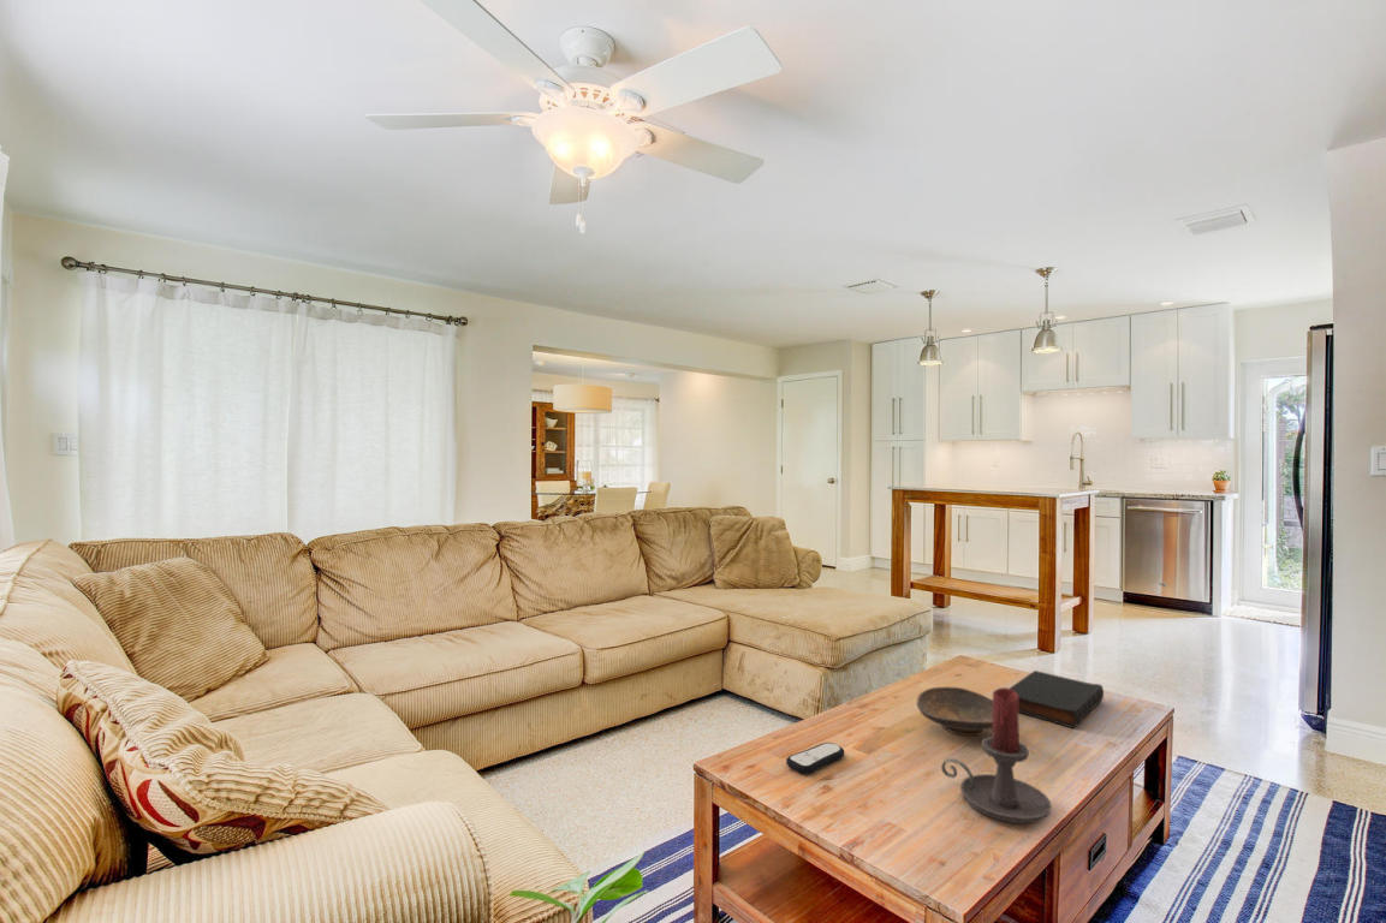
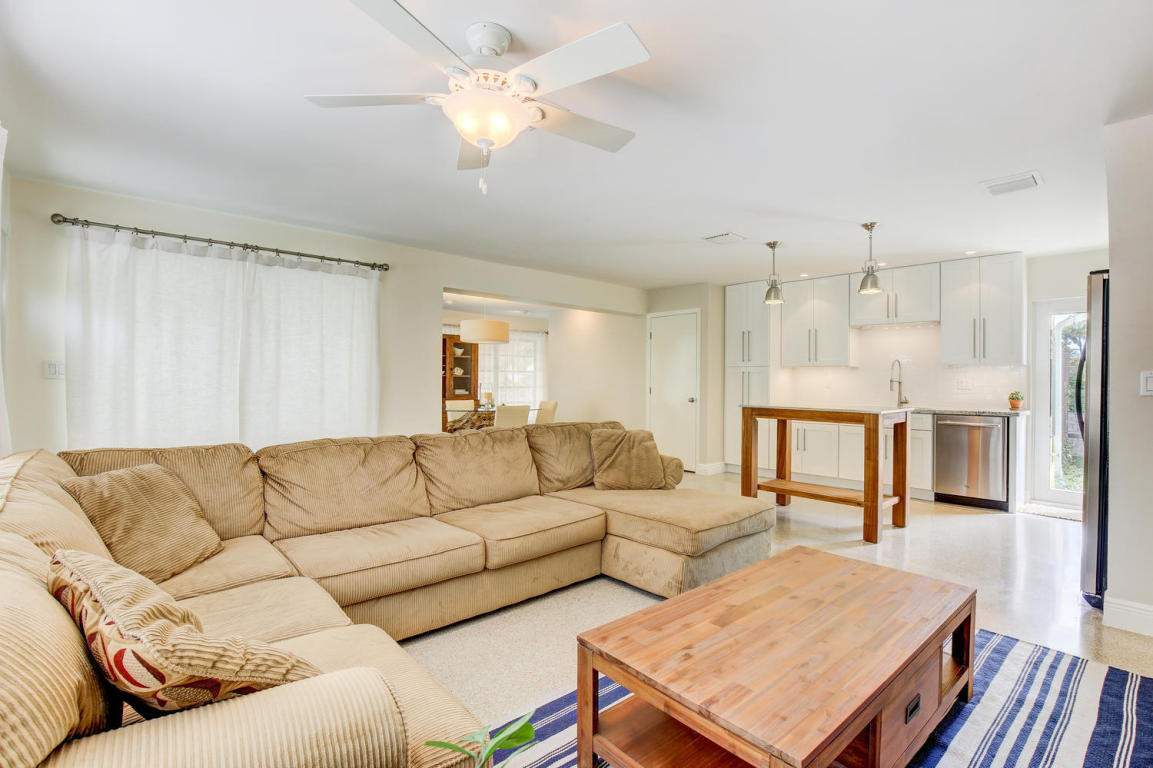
- decorative bowl (963, 715)
- book (1053, 696)
- remote control (816, 756)
- candle holder (992, 743)
